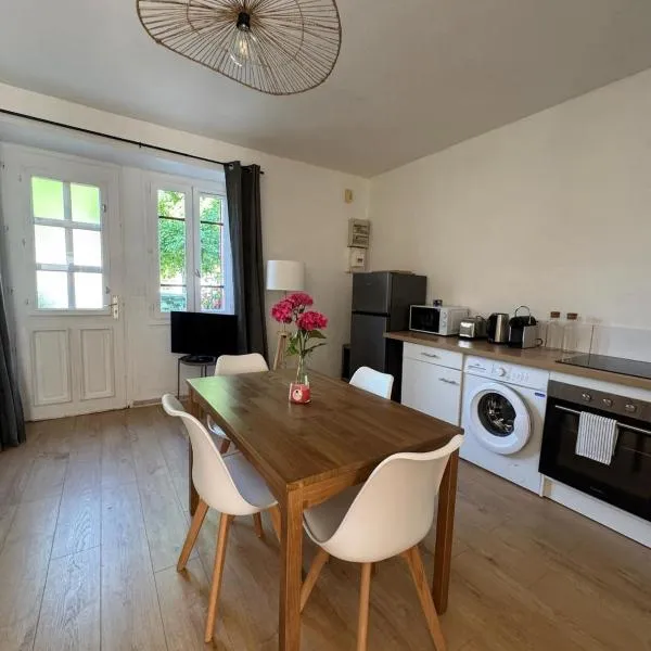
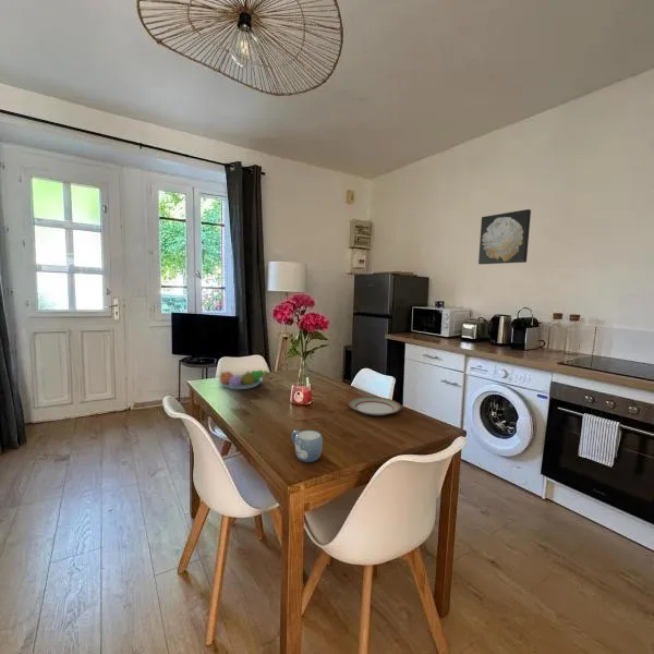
+ plate (374, 407)
+ fruit bowl (242, 376)
+ wall art (502, 238)
+ mug (304, 445)
